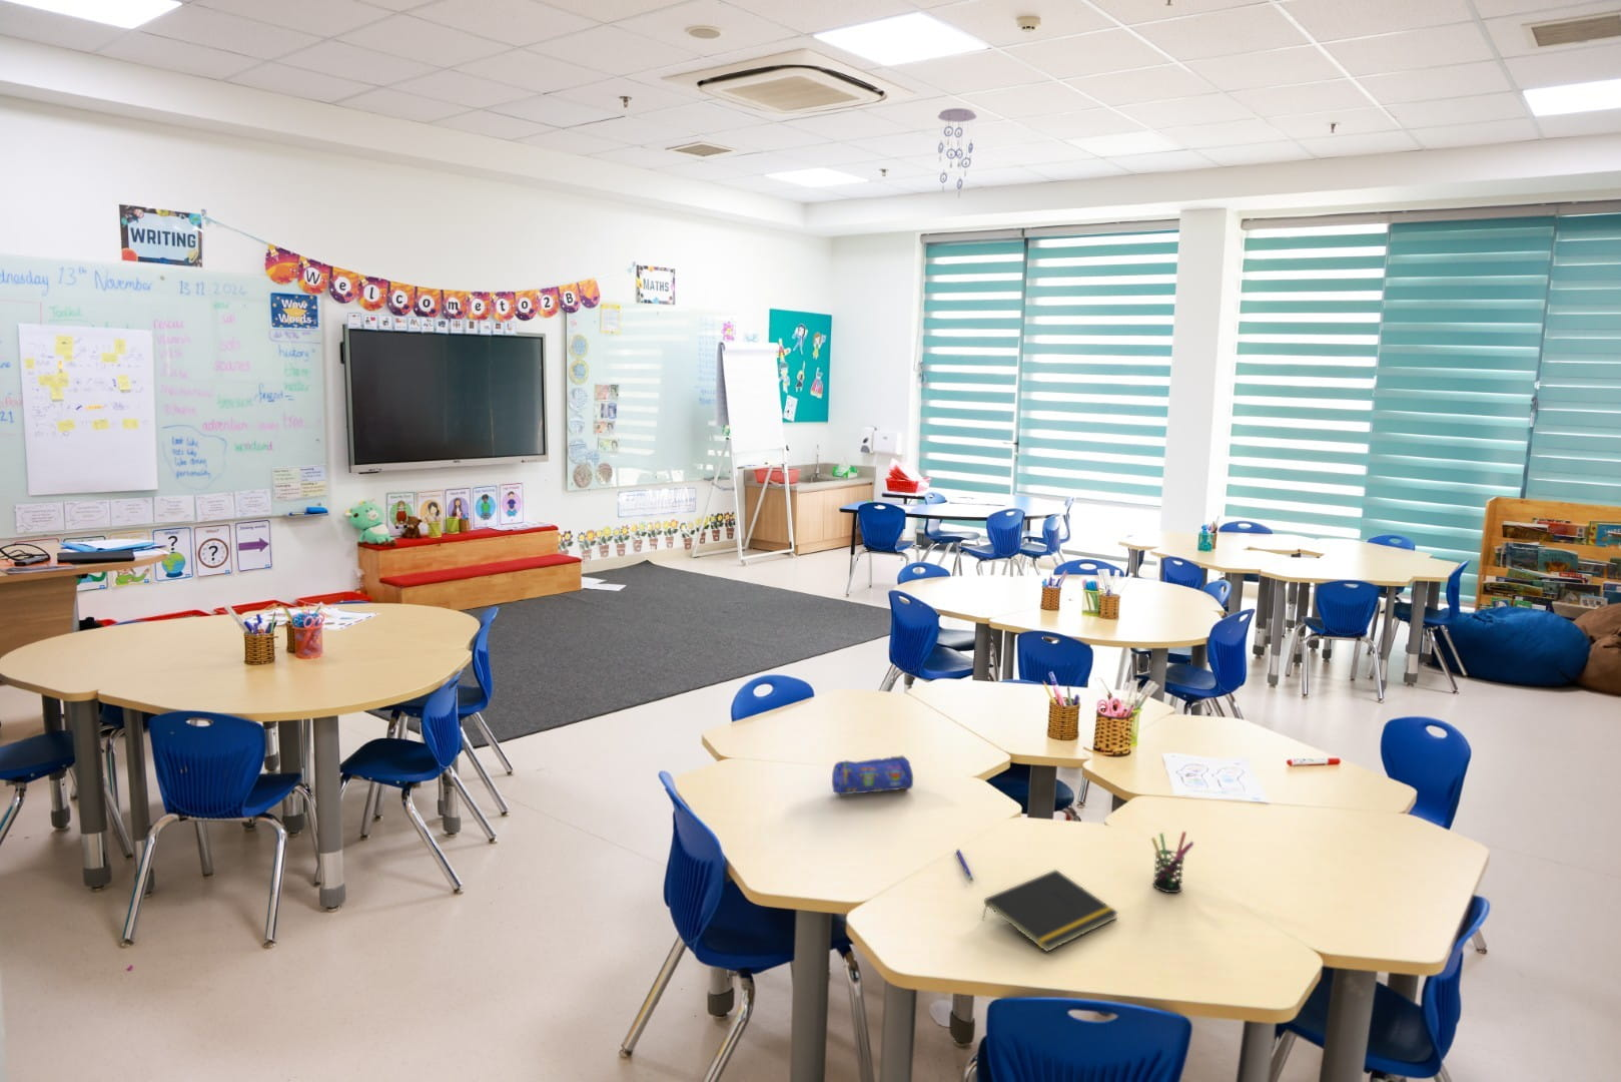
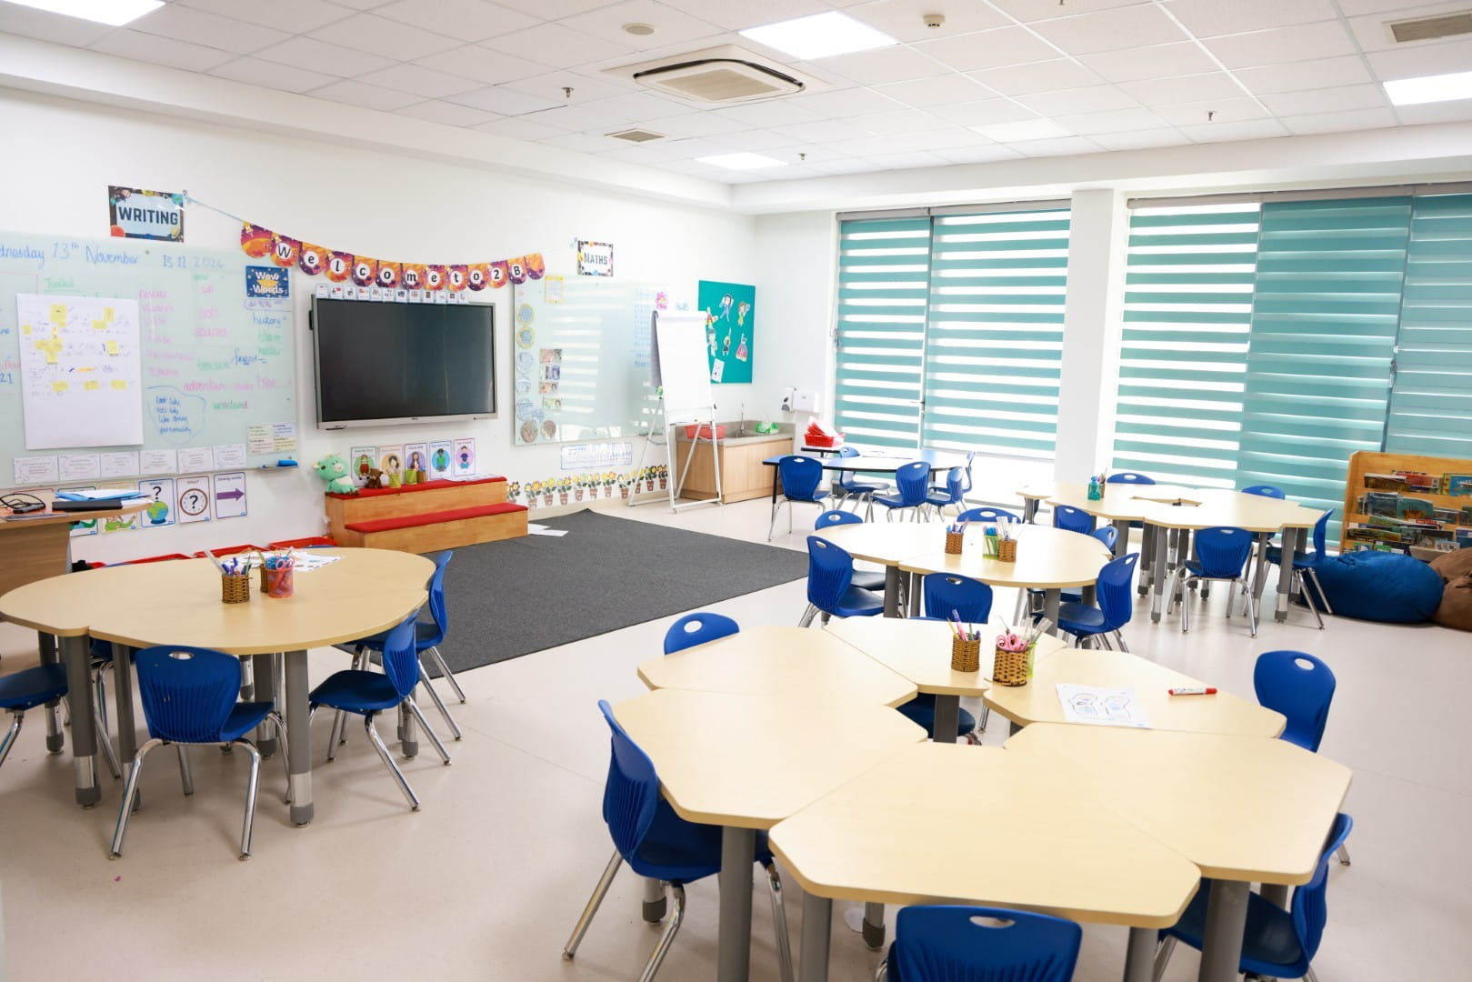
- pen holder (1170, 857)
- ceiling mobile (955, 155)
- pencil case (873, 774)
- pen (964, 865)
- notepad (1051, 908)
